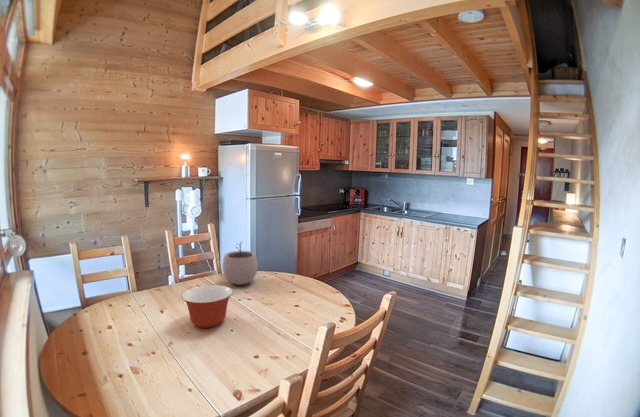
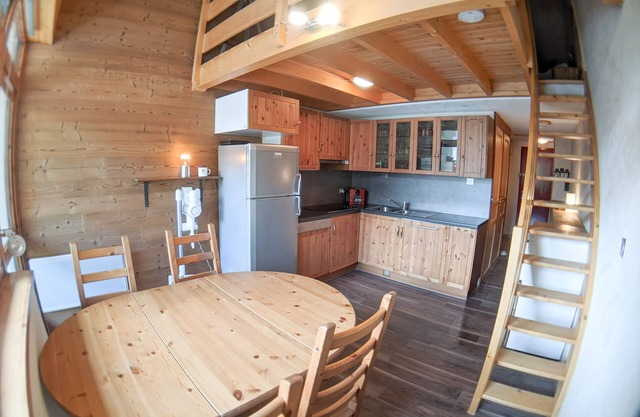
- mixing bowl (208, 307)
- plant pot (240, 262)
